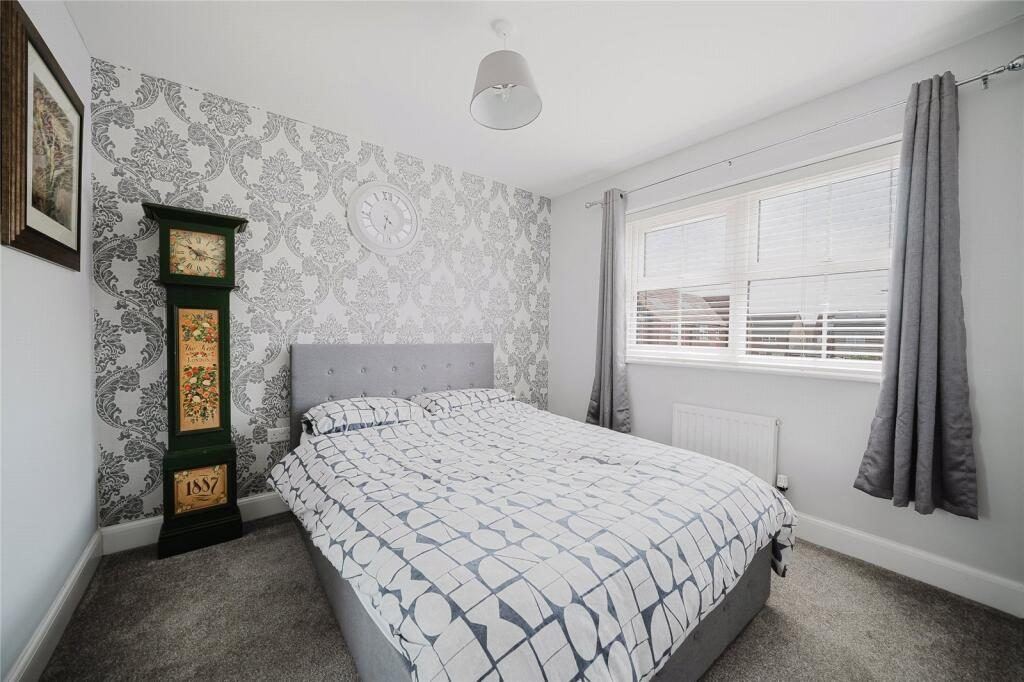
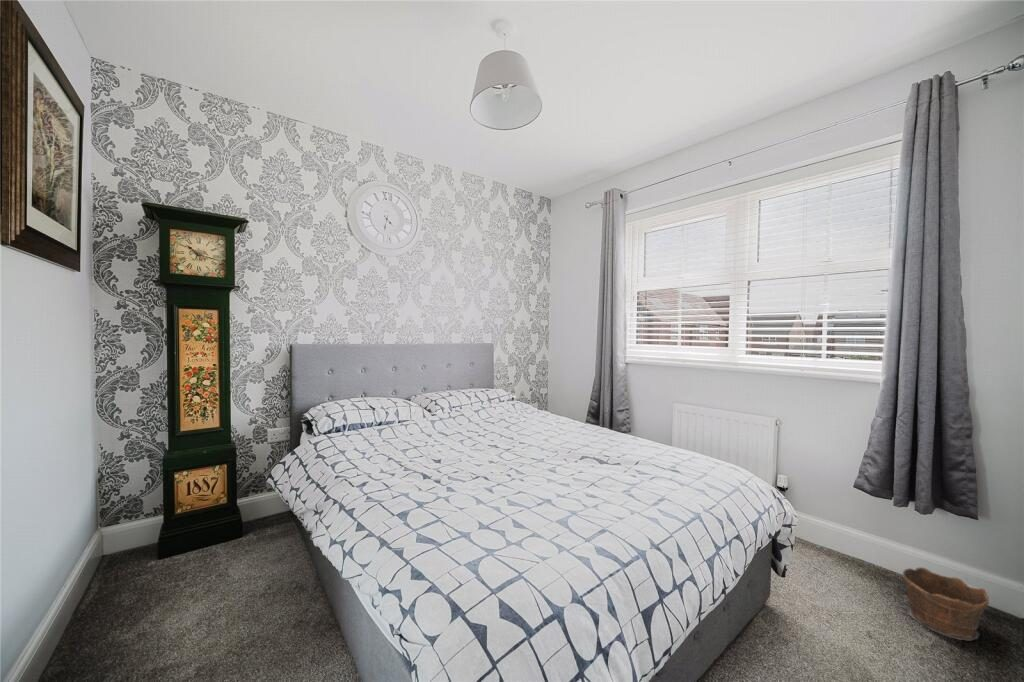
+ clay pot (943, 594)
